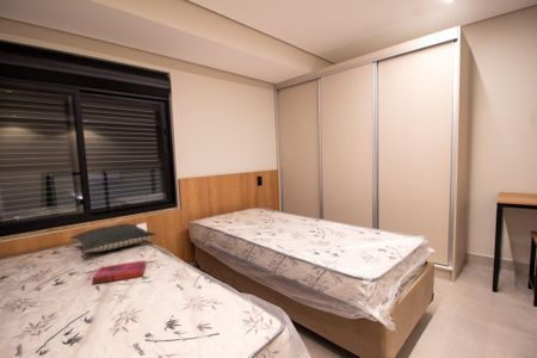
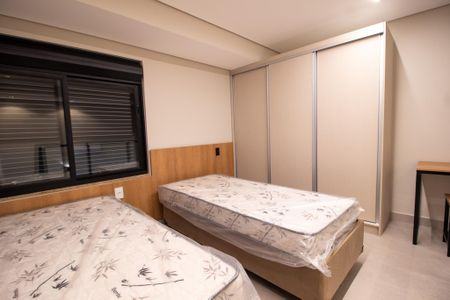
- pillow (112, 236)
- hardback book (121, 271)
